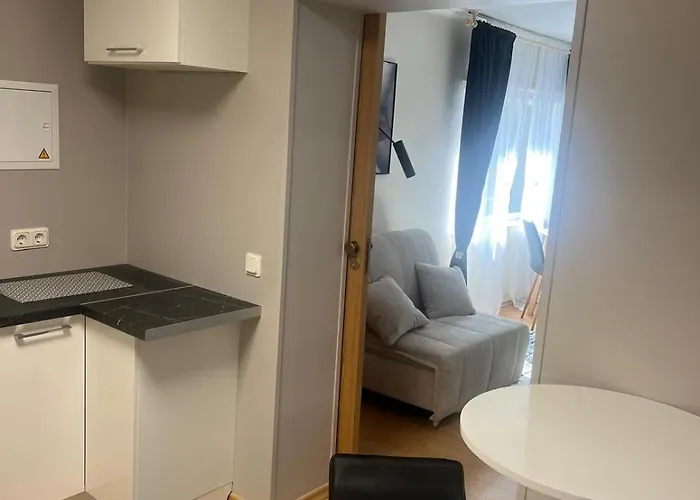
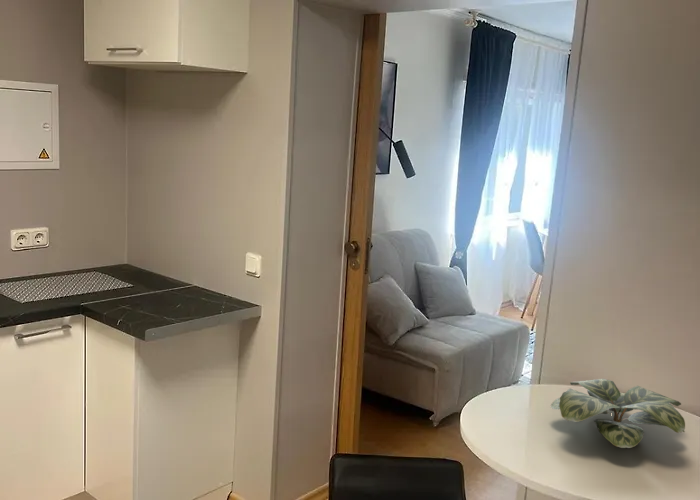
+ plant (618, 411)
